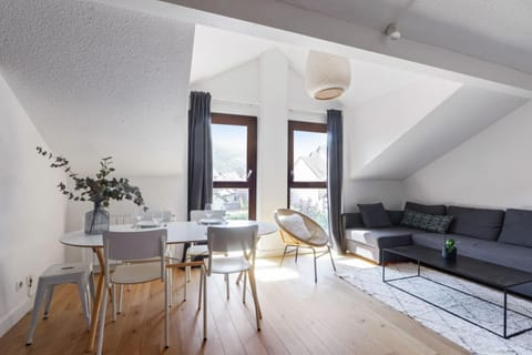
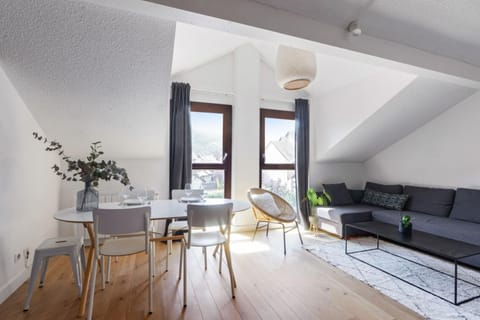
+ house plant (315, 210)
